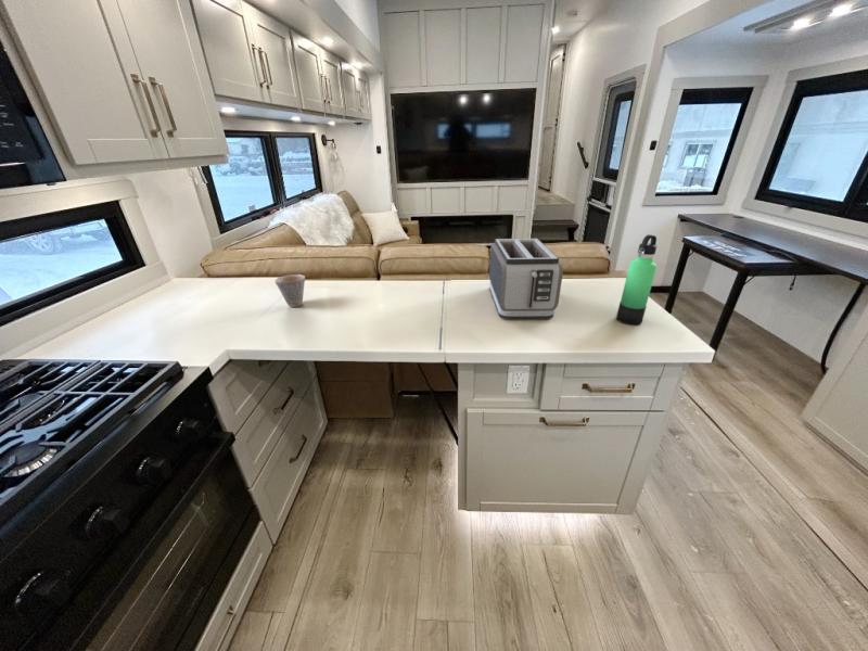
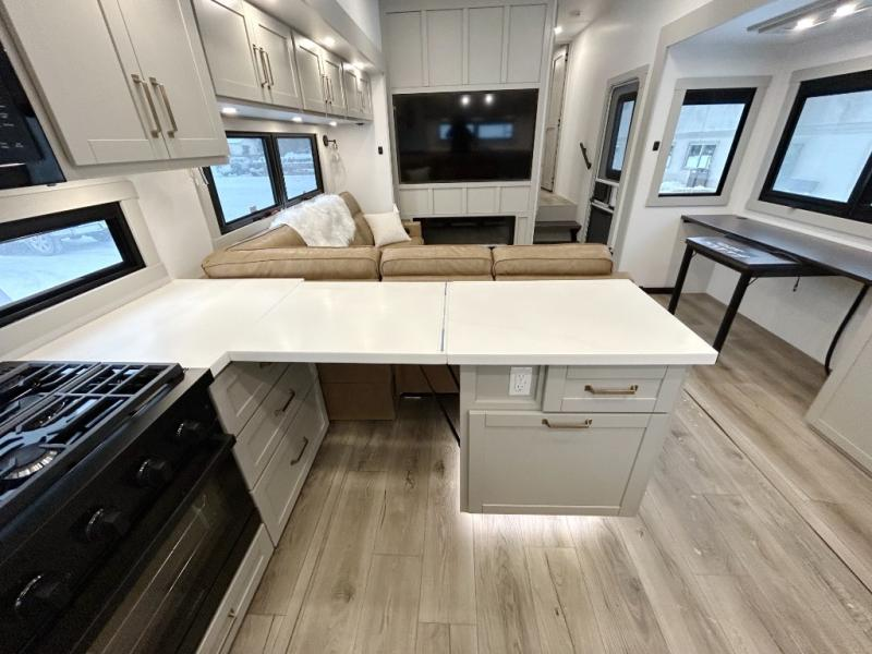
- thermos bottle (639, 279)
- cup (292, 291)
- toaster (521, 277)
